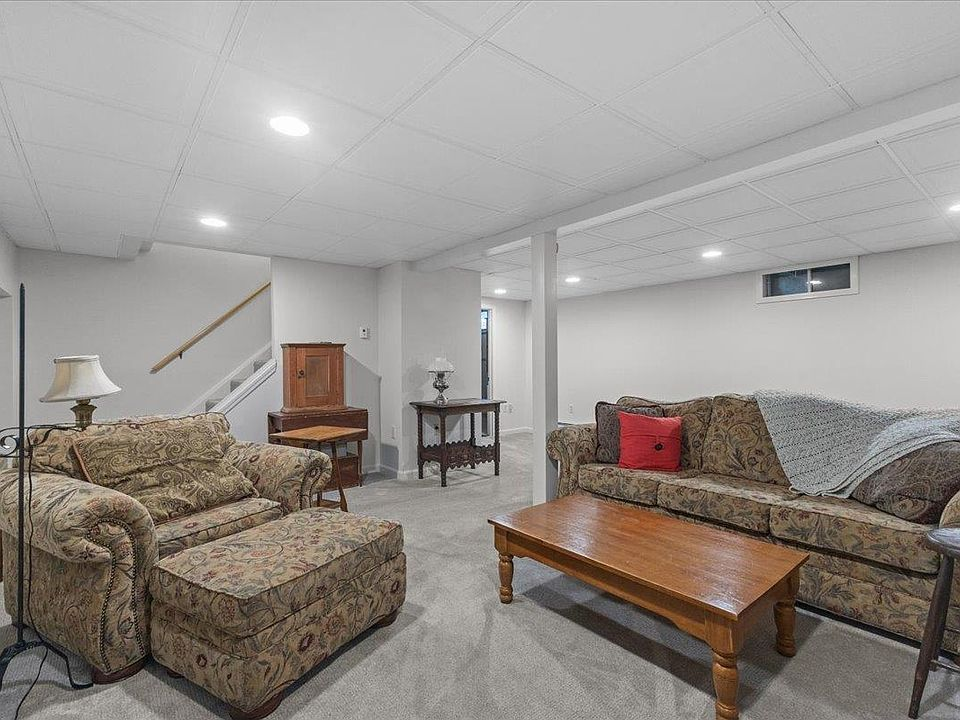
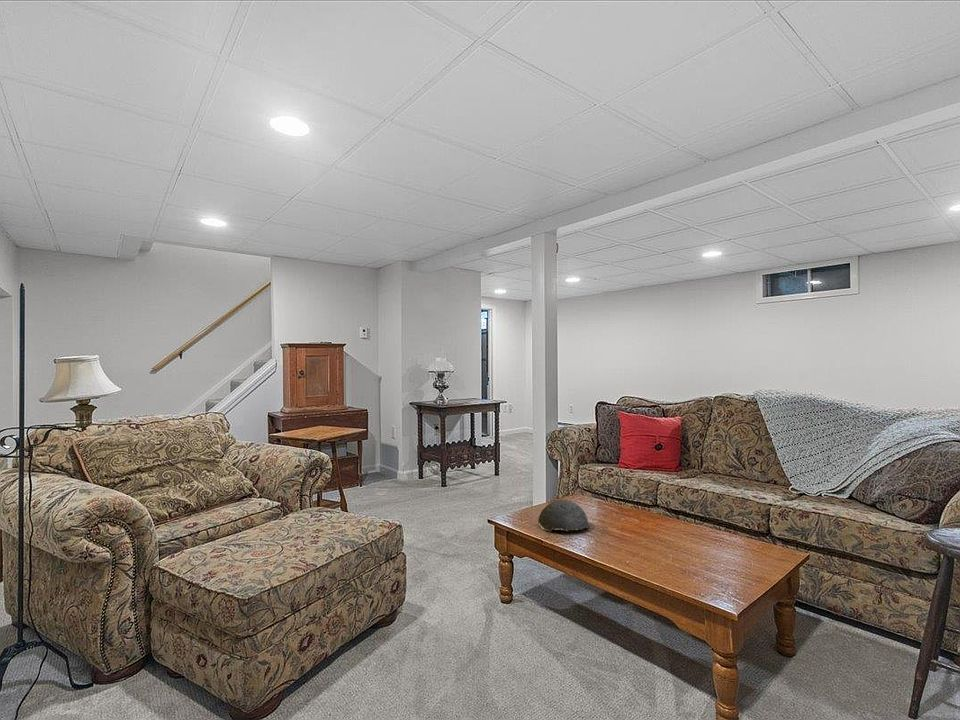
+ decorative bowl (563, 513)
